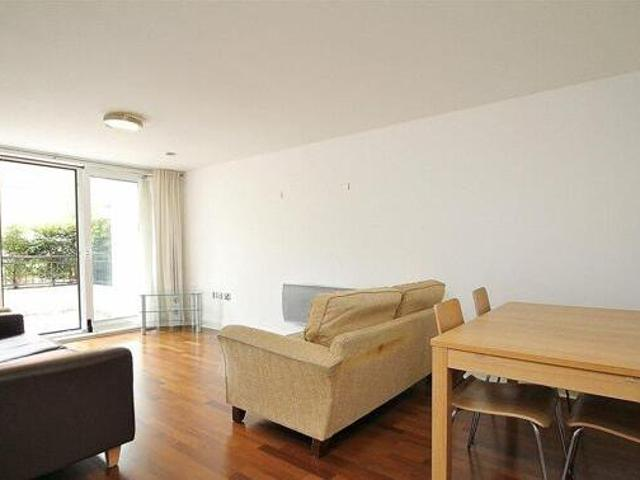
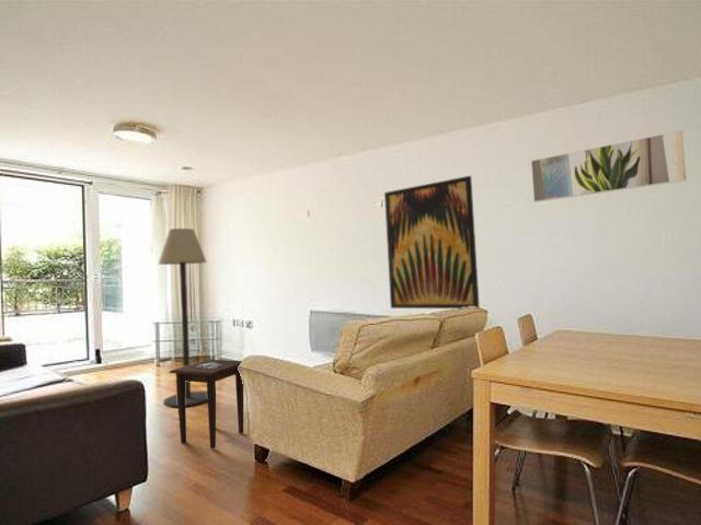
+ floor lamp (184, 314)
+ wall art (428, 246)
+ side table (211, 399)
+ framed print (601, 170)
